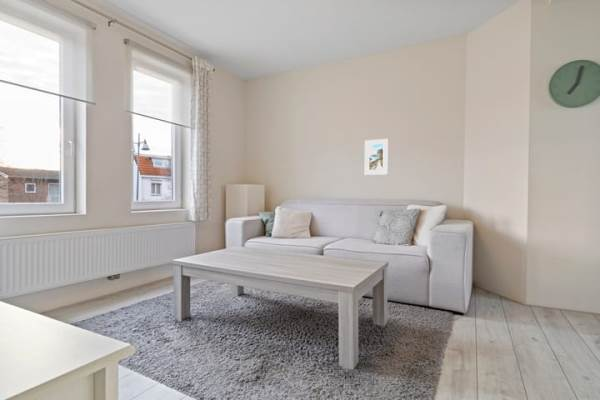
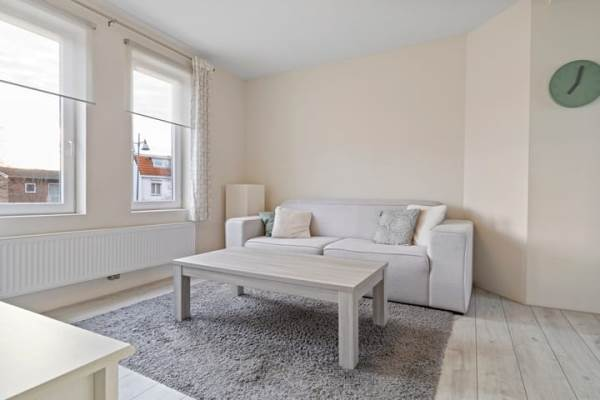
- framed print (376, 157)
